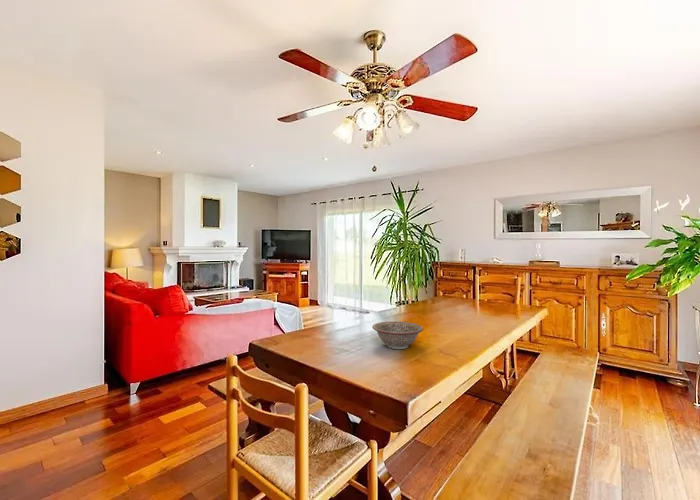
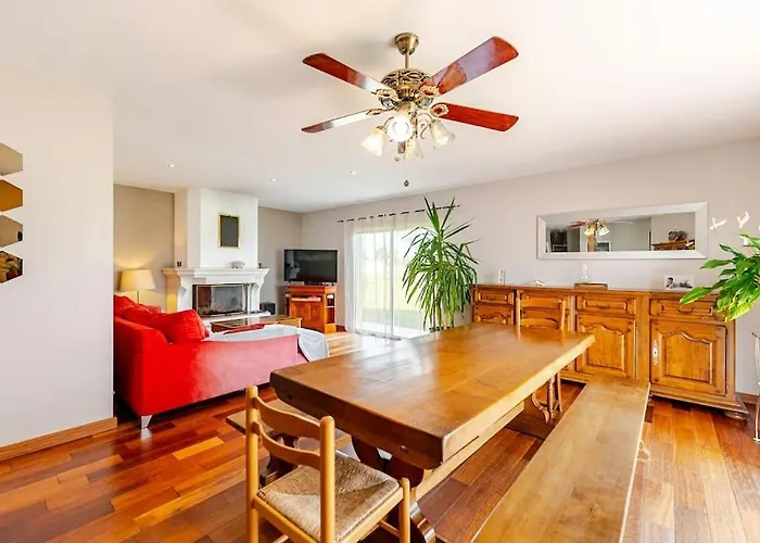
- decorative bowl (397, 336)
